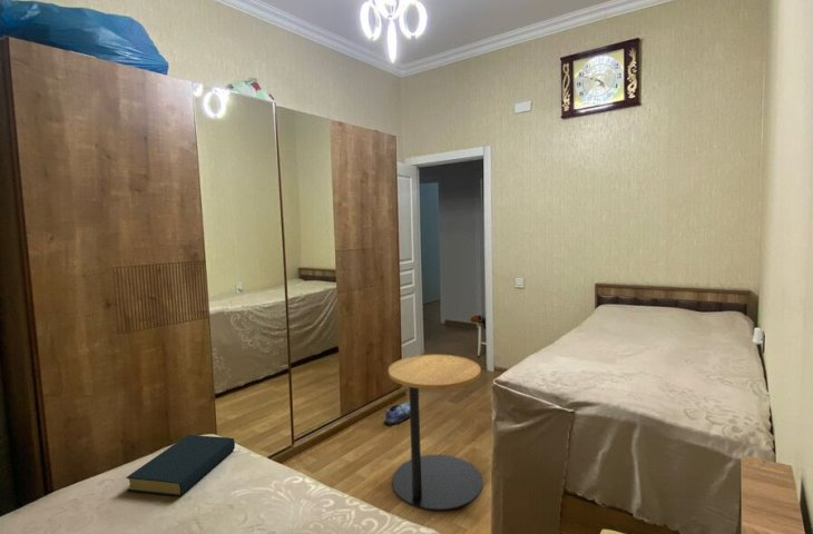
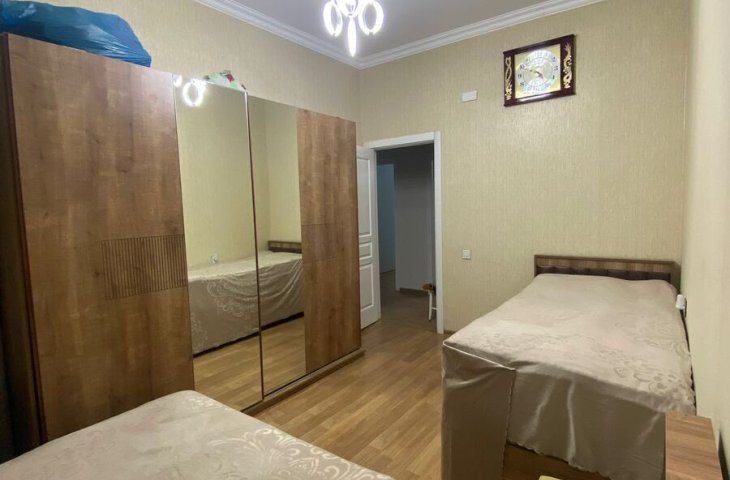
- side table (419, 425)
- shoe (399, 411)
- hardback book (185, 462)
